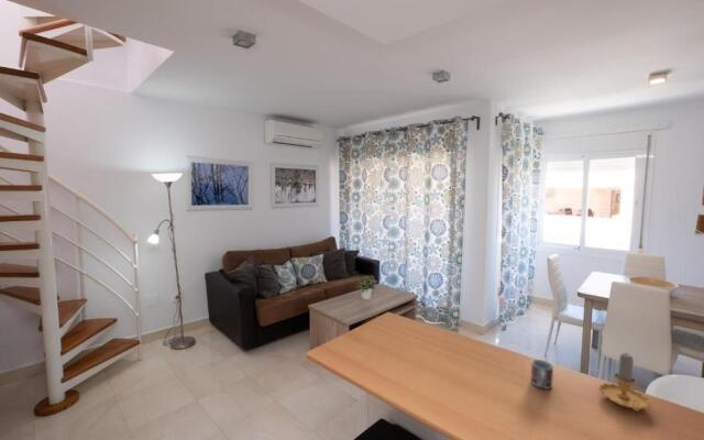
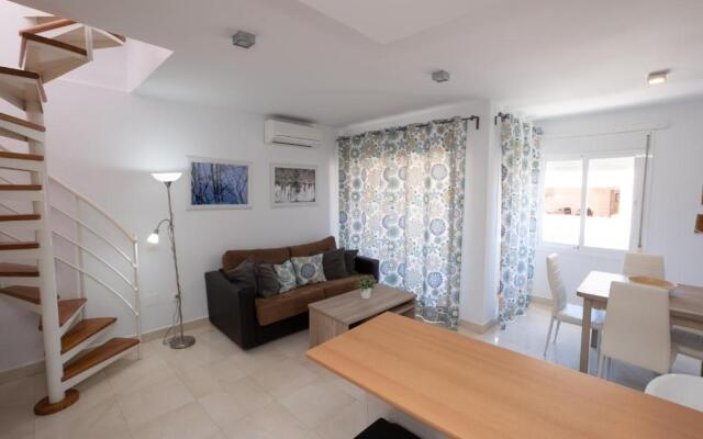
- candle (627, 378)
- cup (541, 375)
